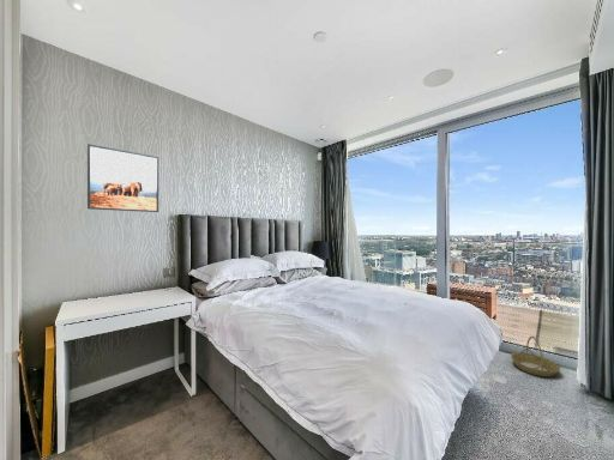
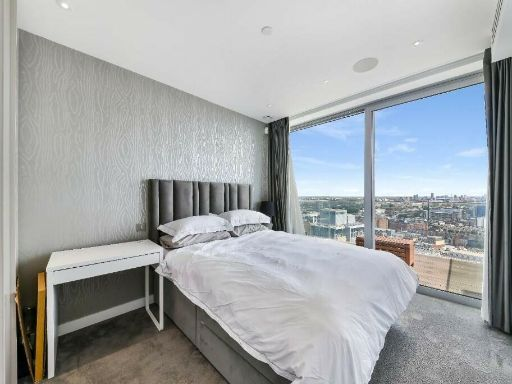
- basket (532, 353)
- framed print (126, 181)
